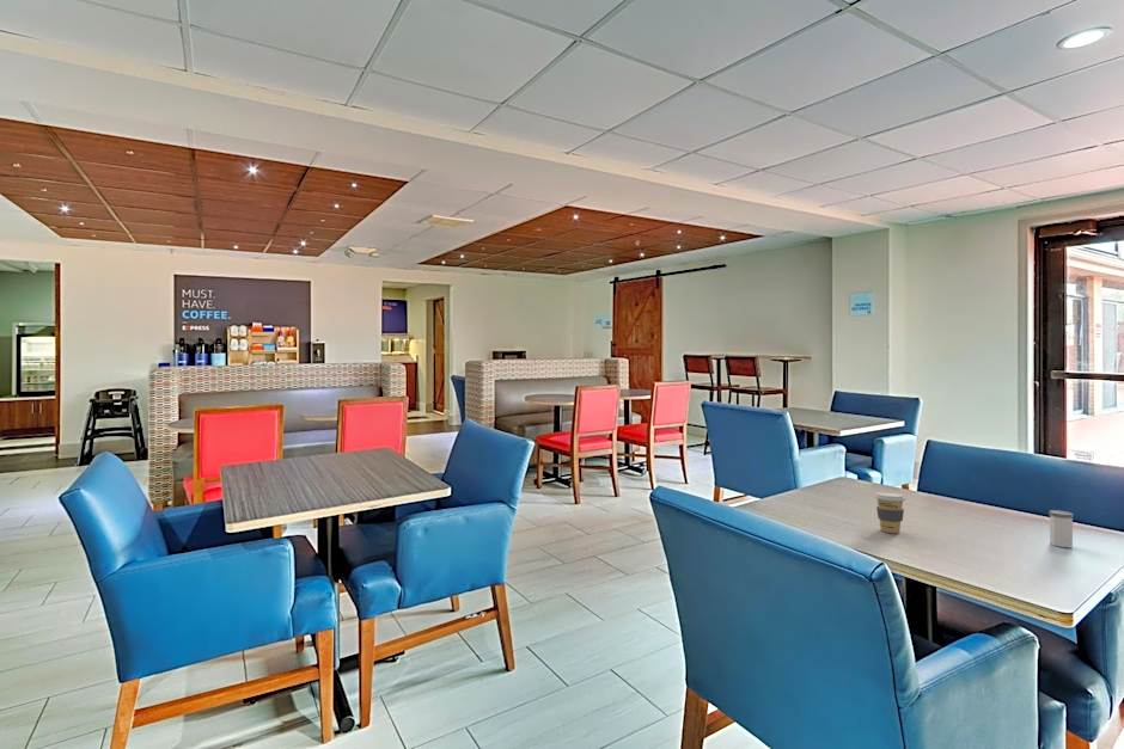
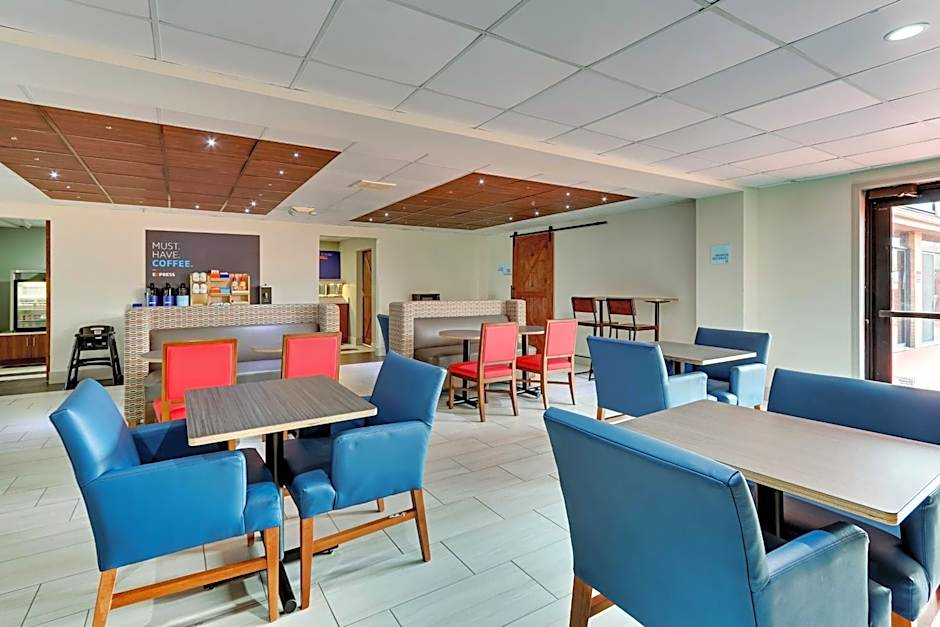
- coffee cup (890, 511)
- salt shaker (1061, 528)
